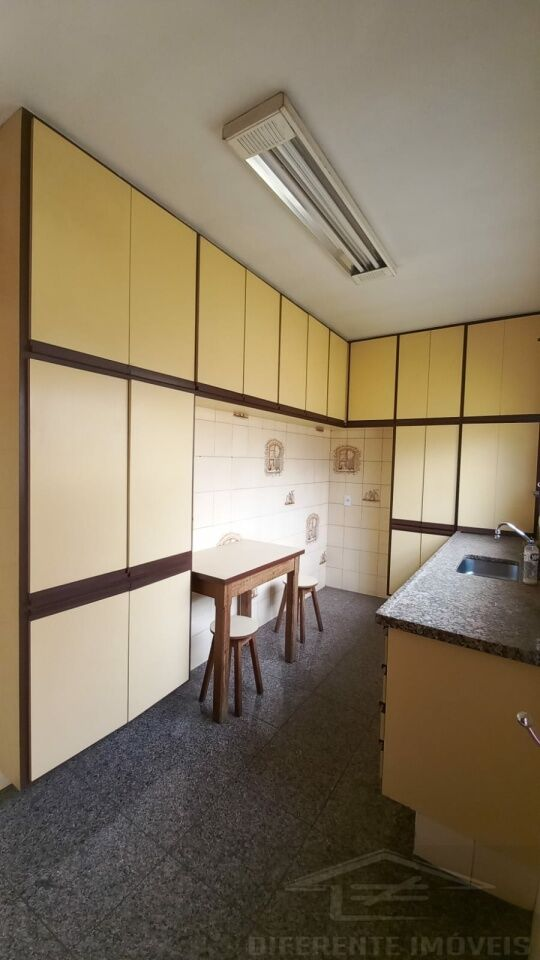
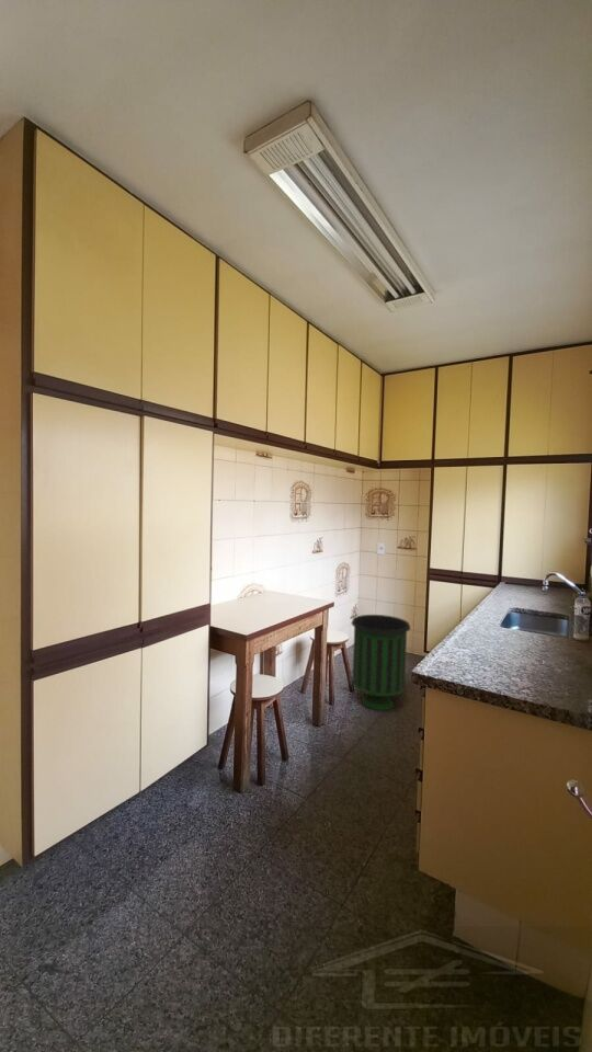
+ trash can (378, 662)
